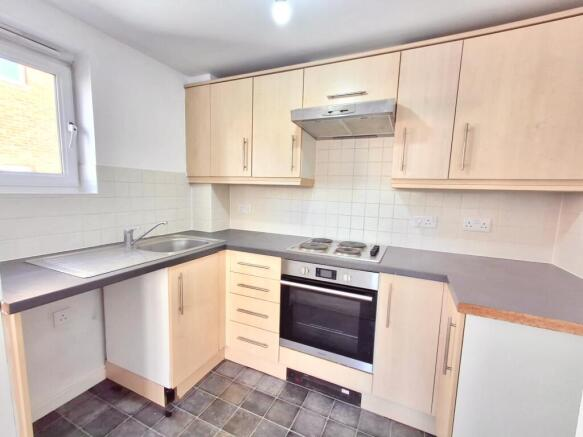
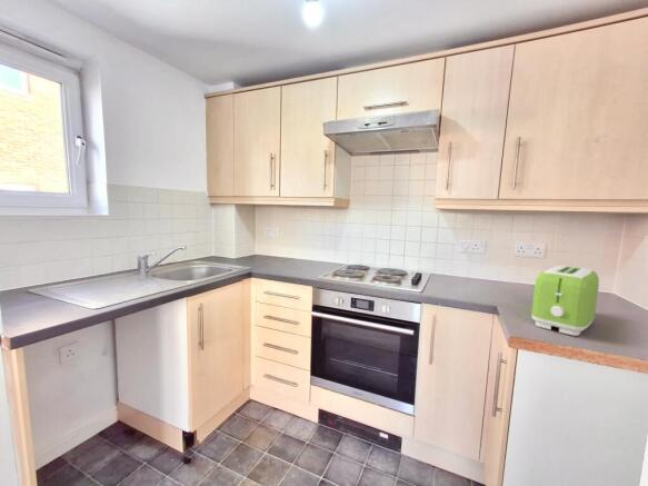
+ toaster (566, 296)
